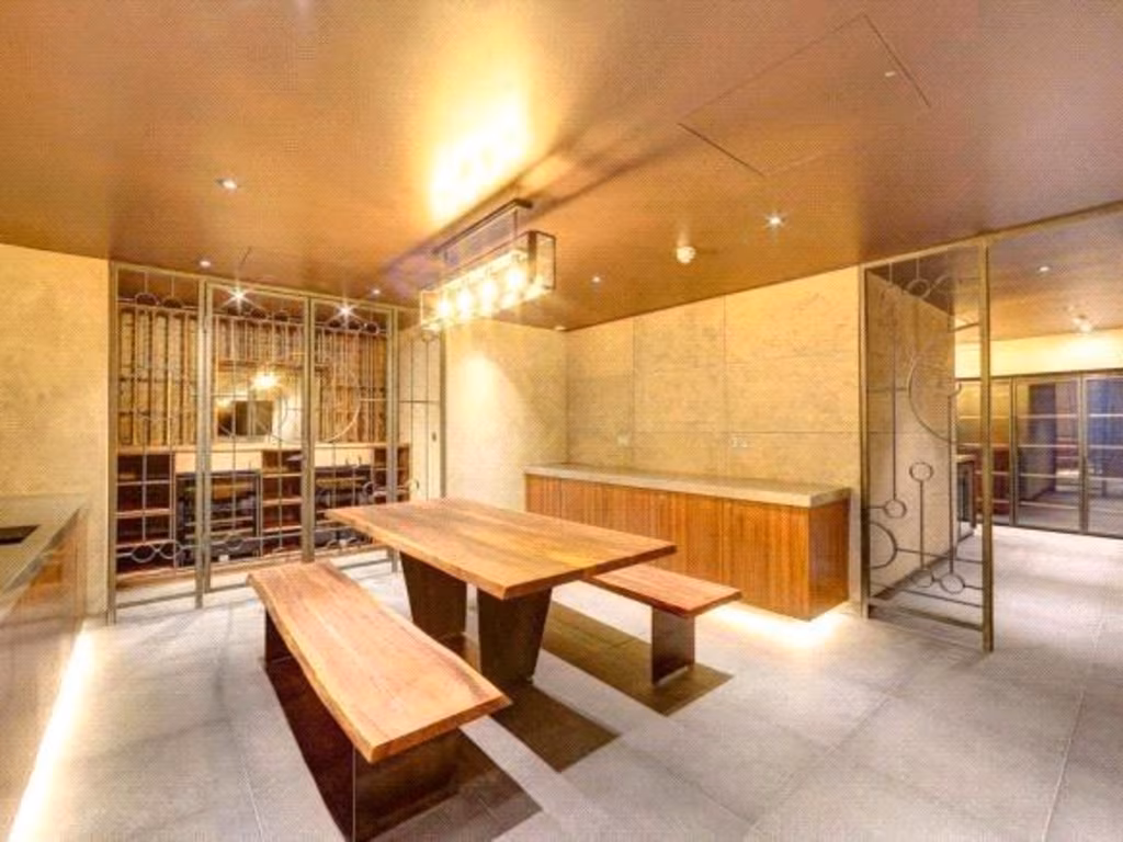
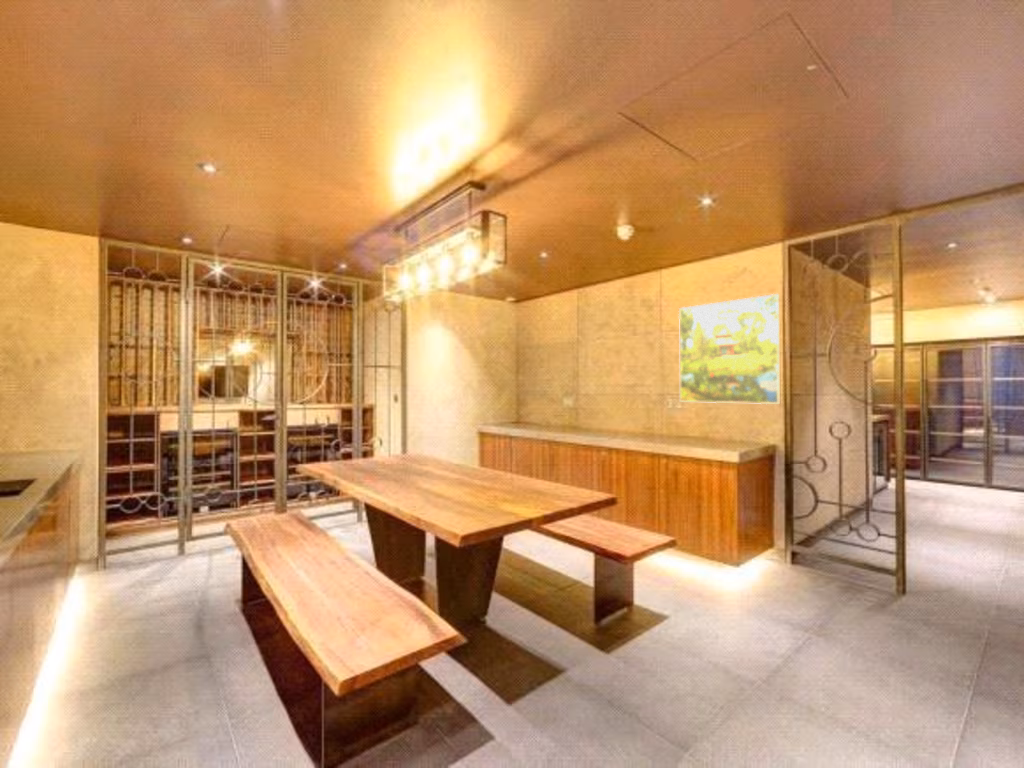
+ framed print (725, 352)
